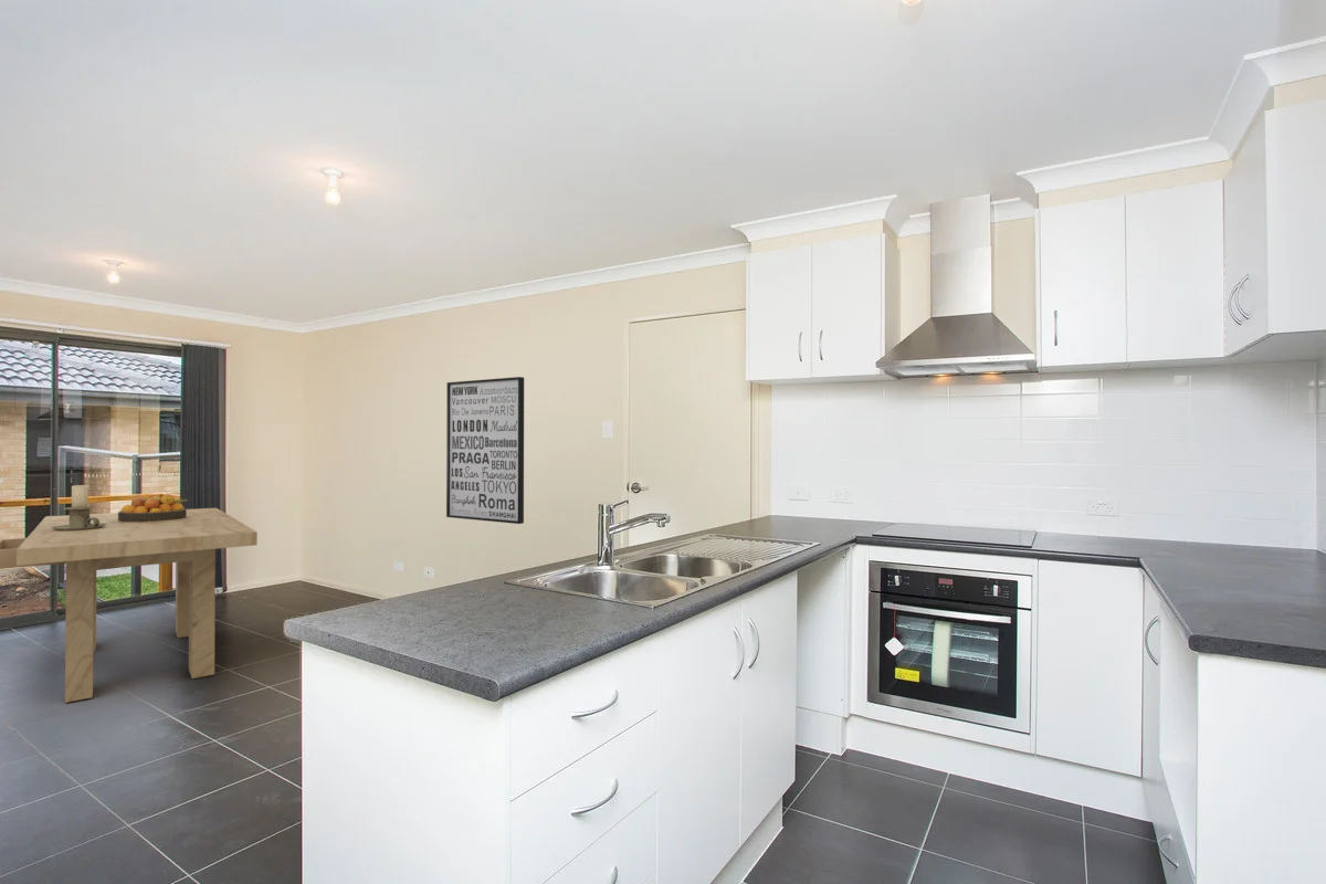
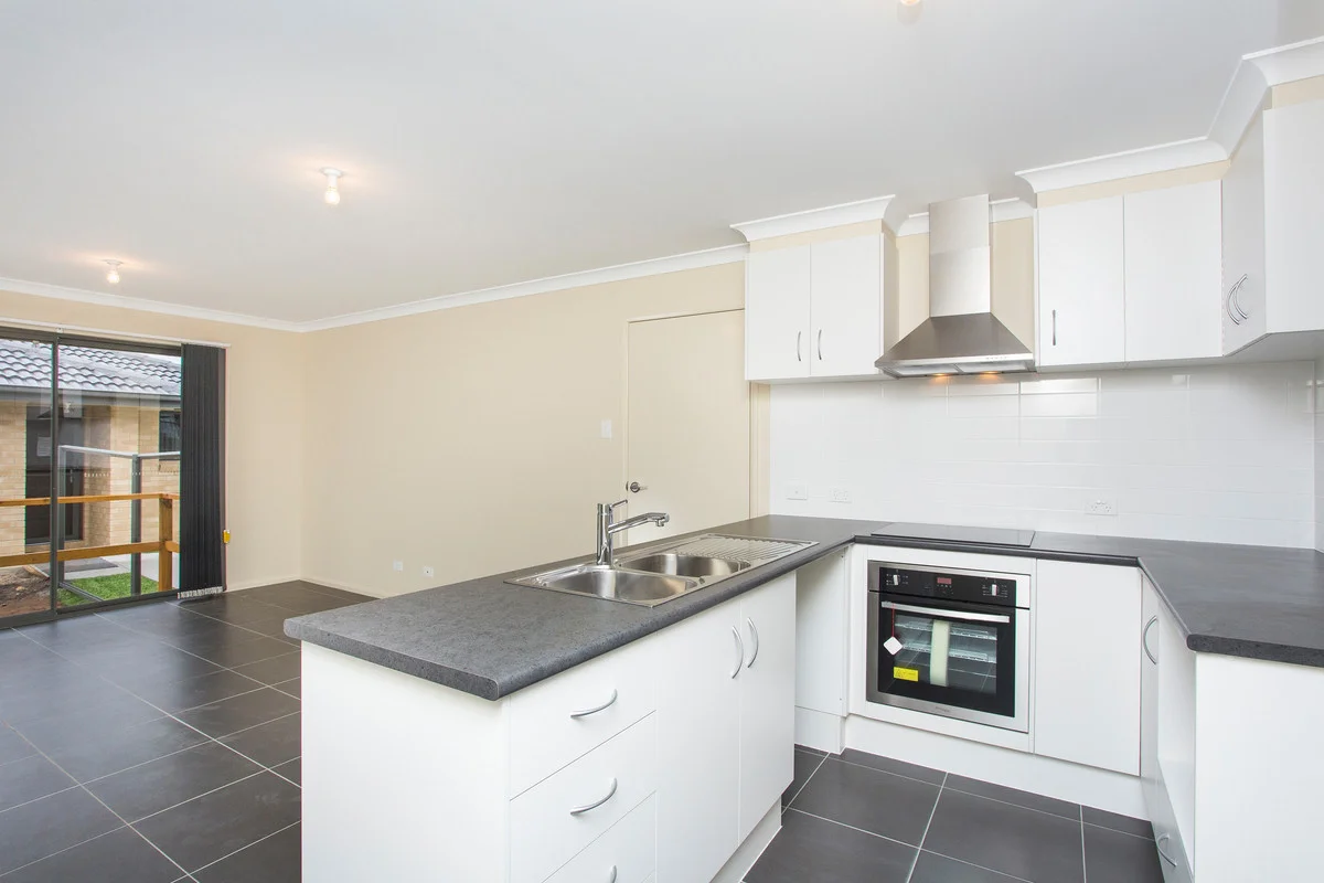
- candle holder (80, 506)
- fruit bowl (152, 506)
- dining table (120, 567)
- wall art (483, 450)
